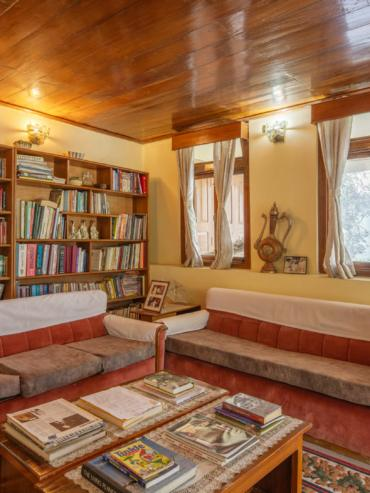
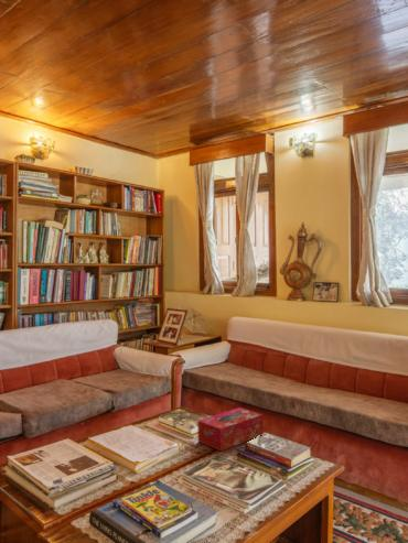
+ tissue box (230, 427)
